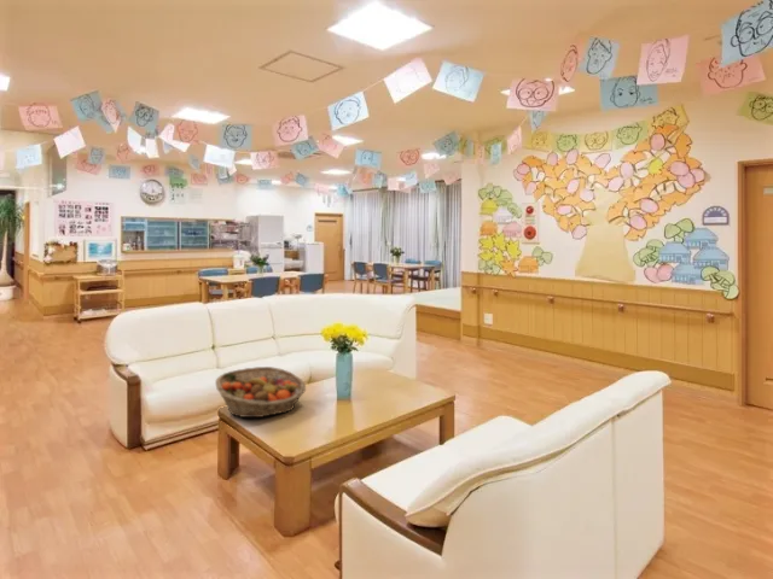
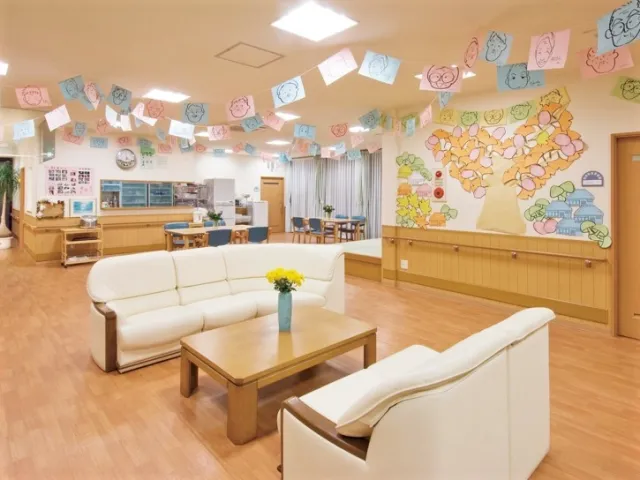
- fruit basket (261, 391)
